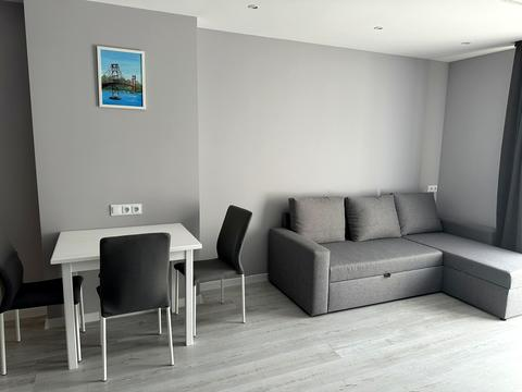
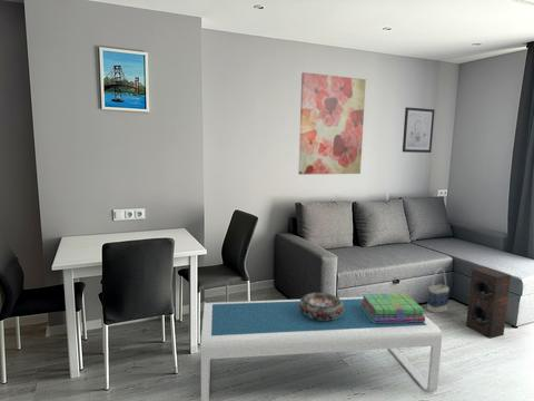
+ coffee table (313, 344)
+ bag (438, 288)
+ wall art (418, 130)
+ decorative bowl (320, 305)
+ stack of books (390, 306)
+ speaker (483, 302)
+ wall art (333, 126)
